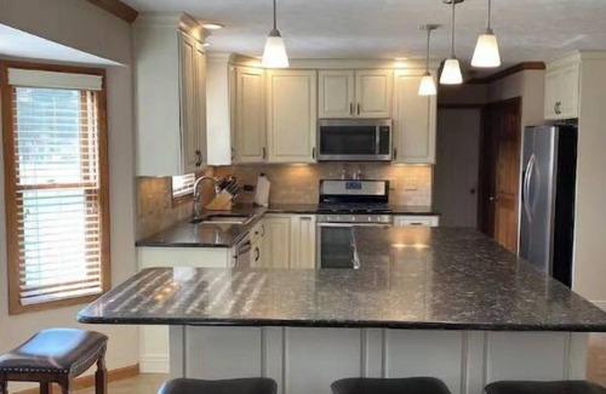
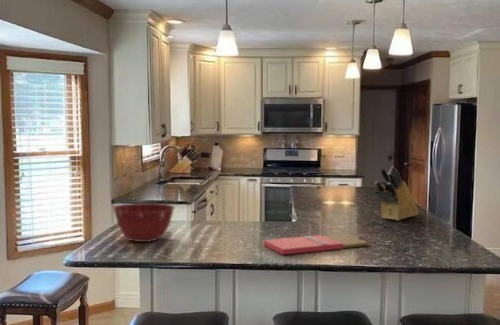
+ knife block (397, 191)
+ cutting board (321, 241)
+ mixing bowl (144, 222)
